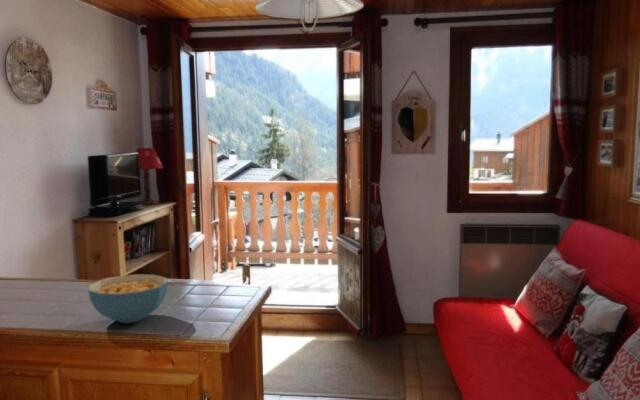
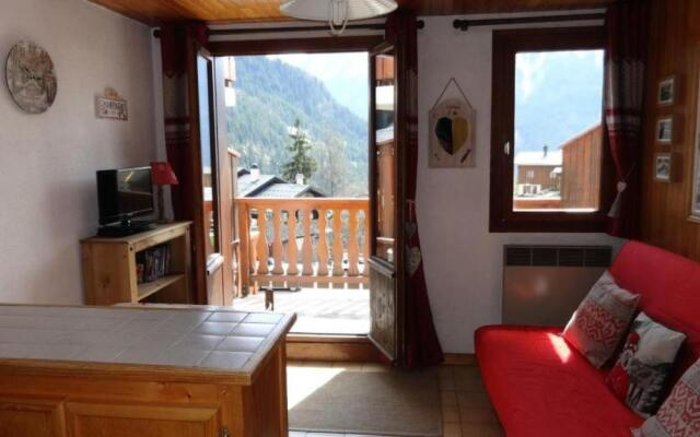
- cereal bowl (129, 301)
